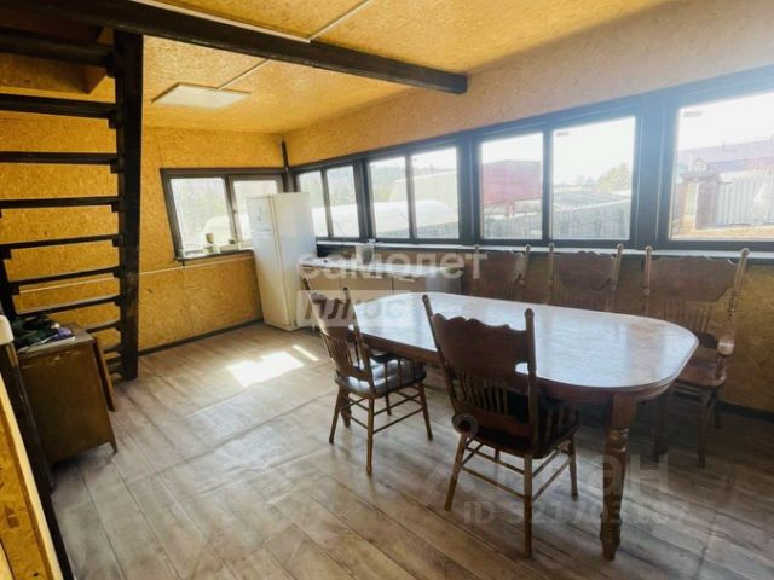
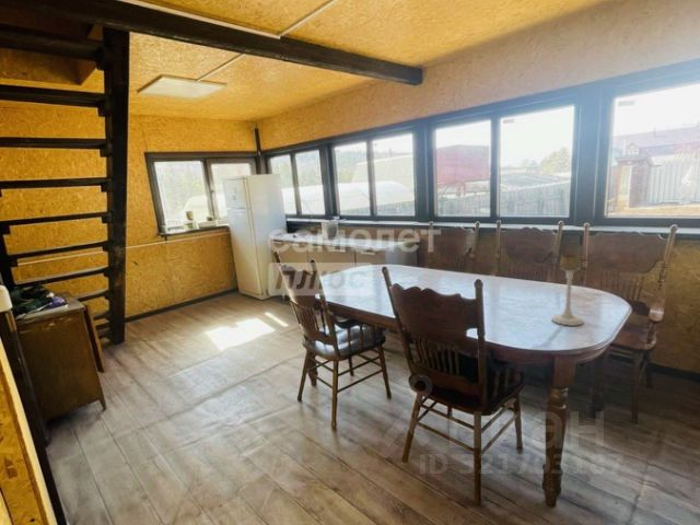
+ candle holder (569, 288)
